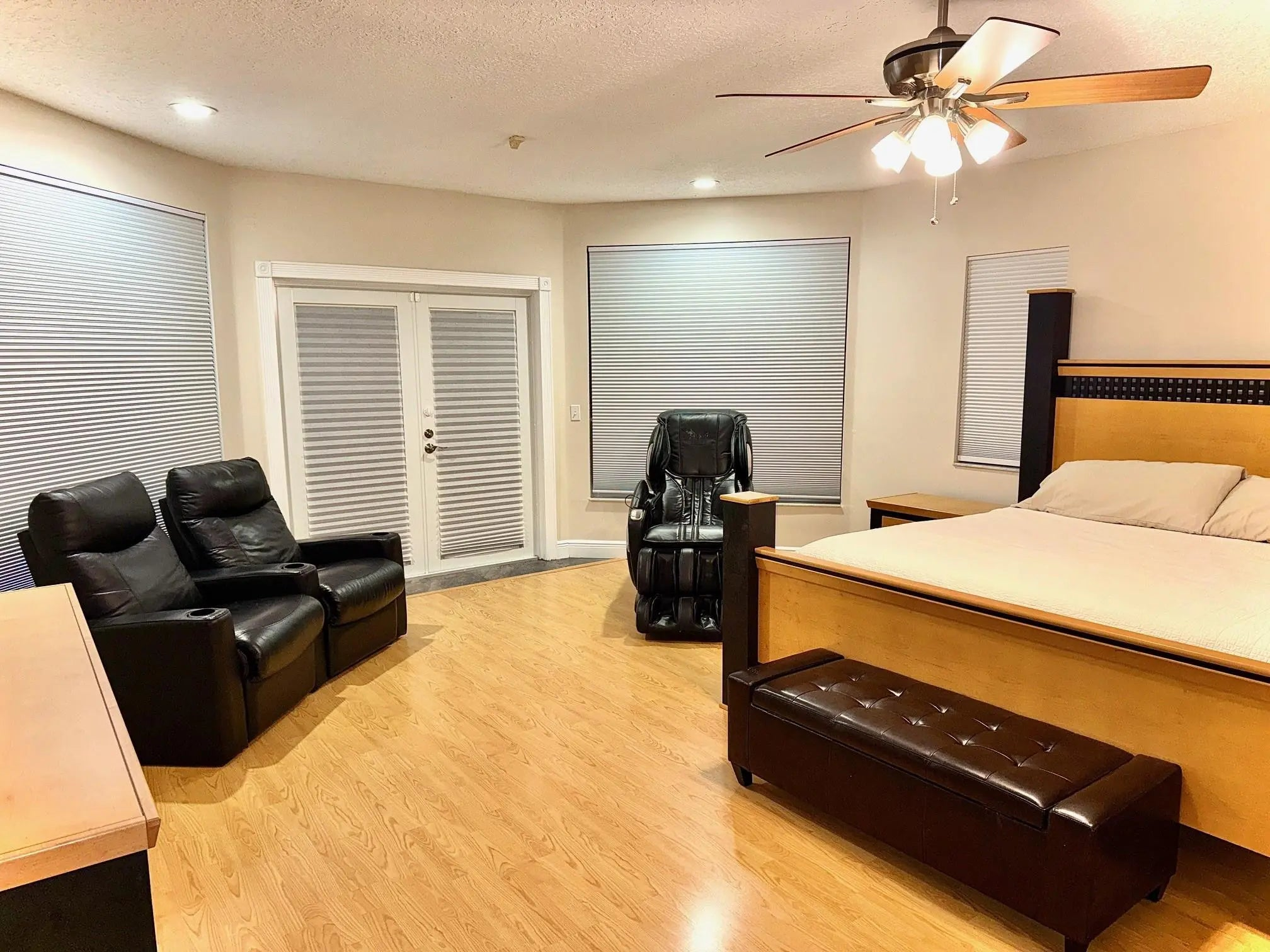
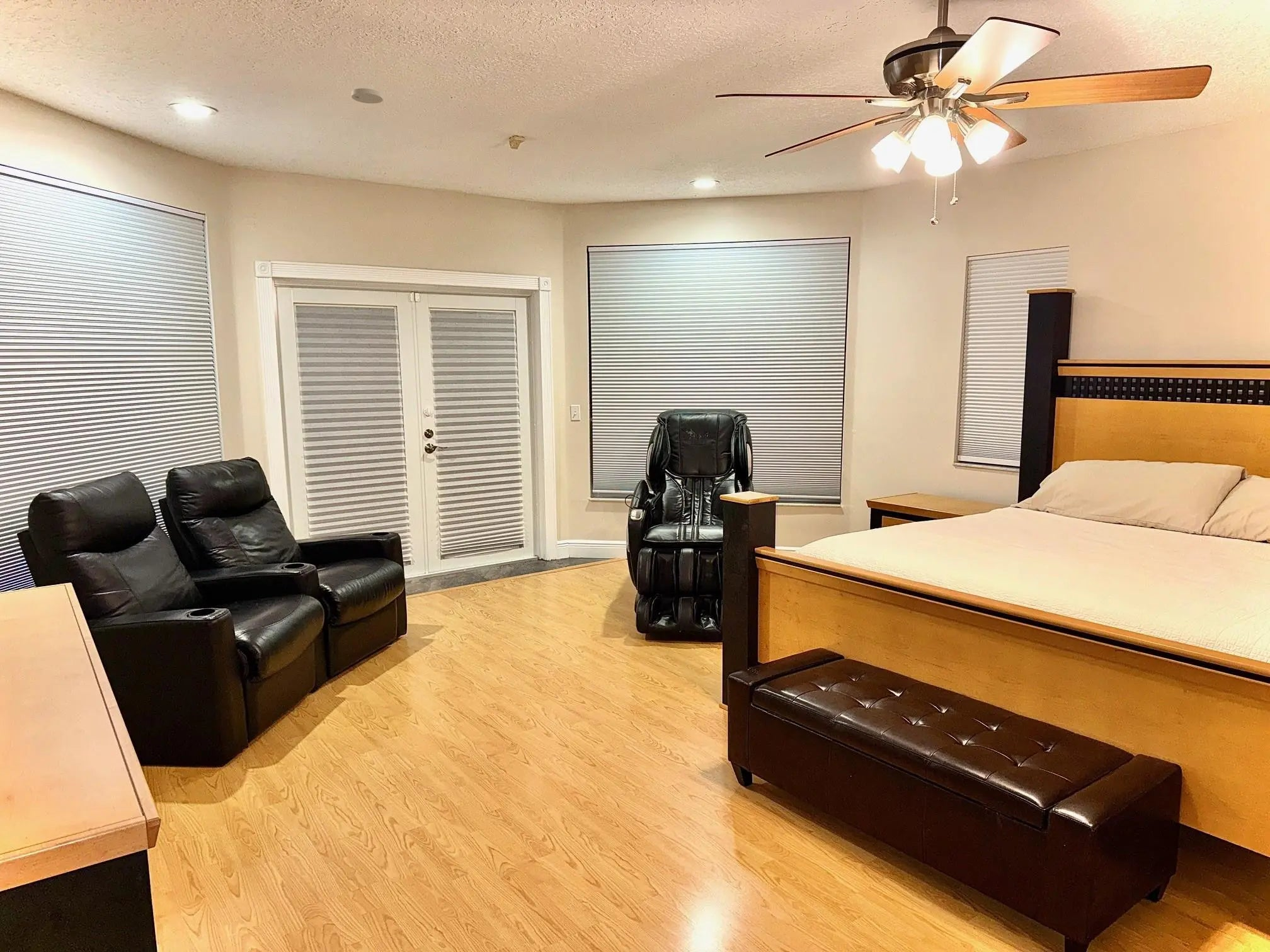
+ smoke detector (367, 96)
